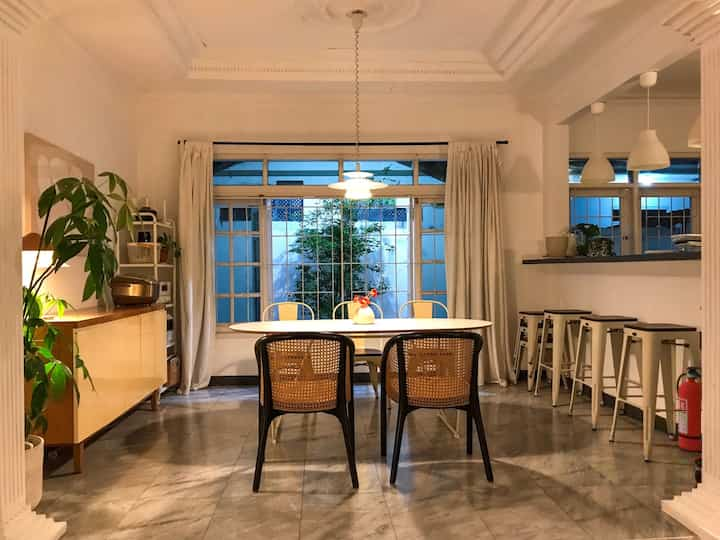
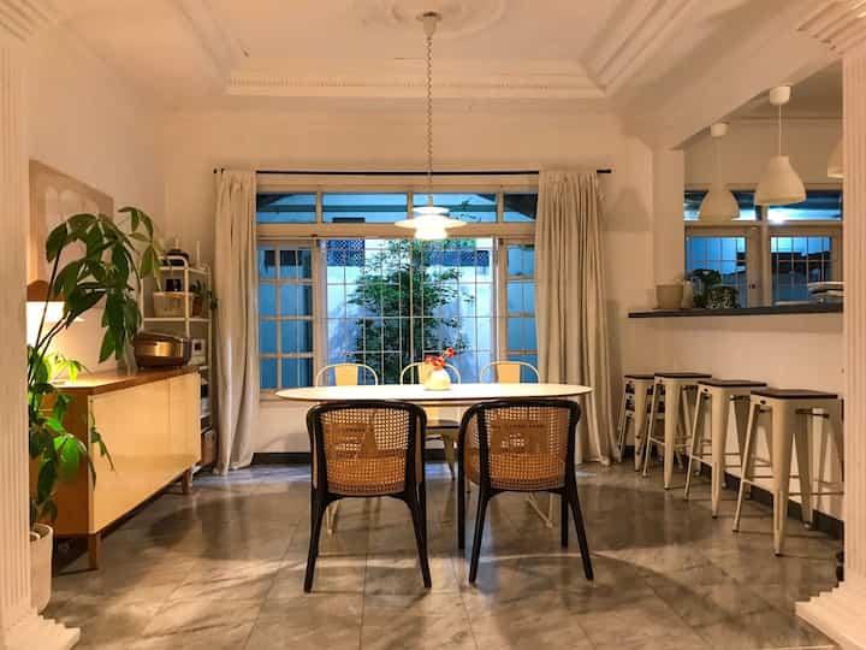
- fire extinguisher (689, 406)
